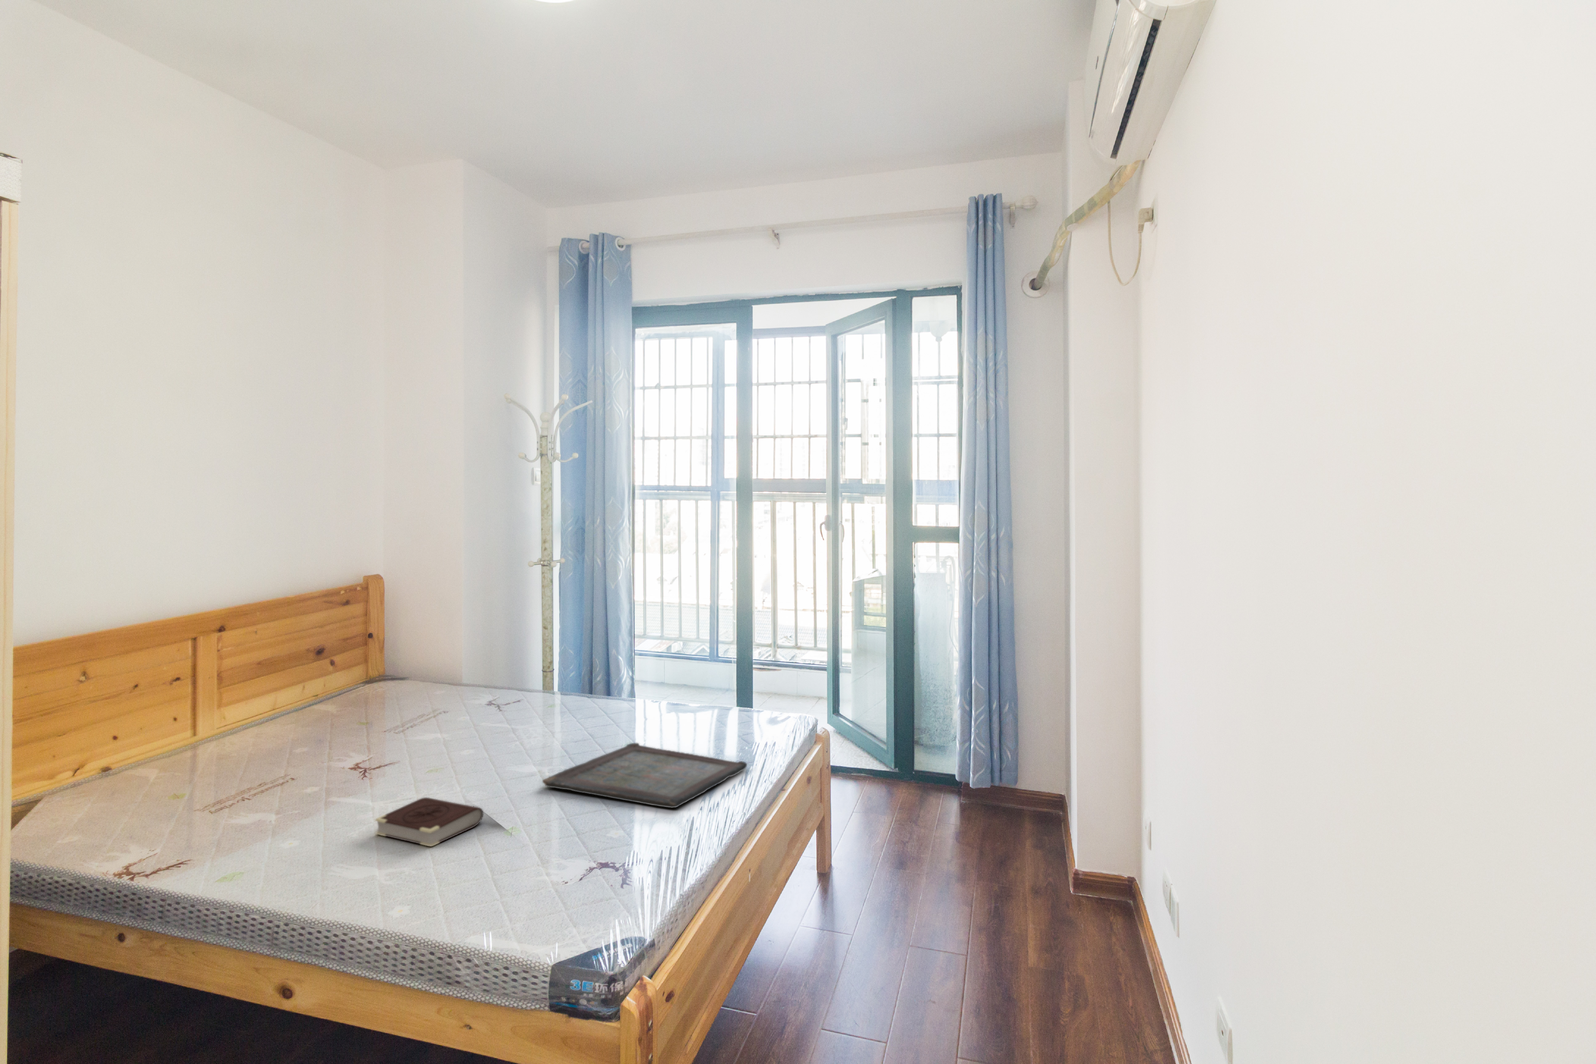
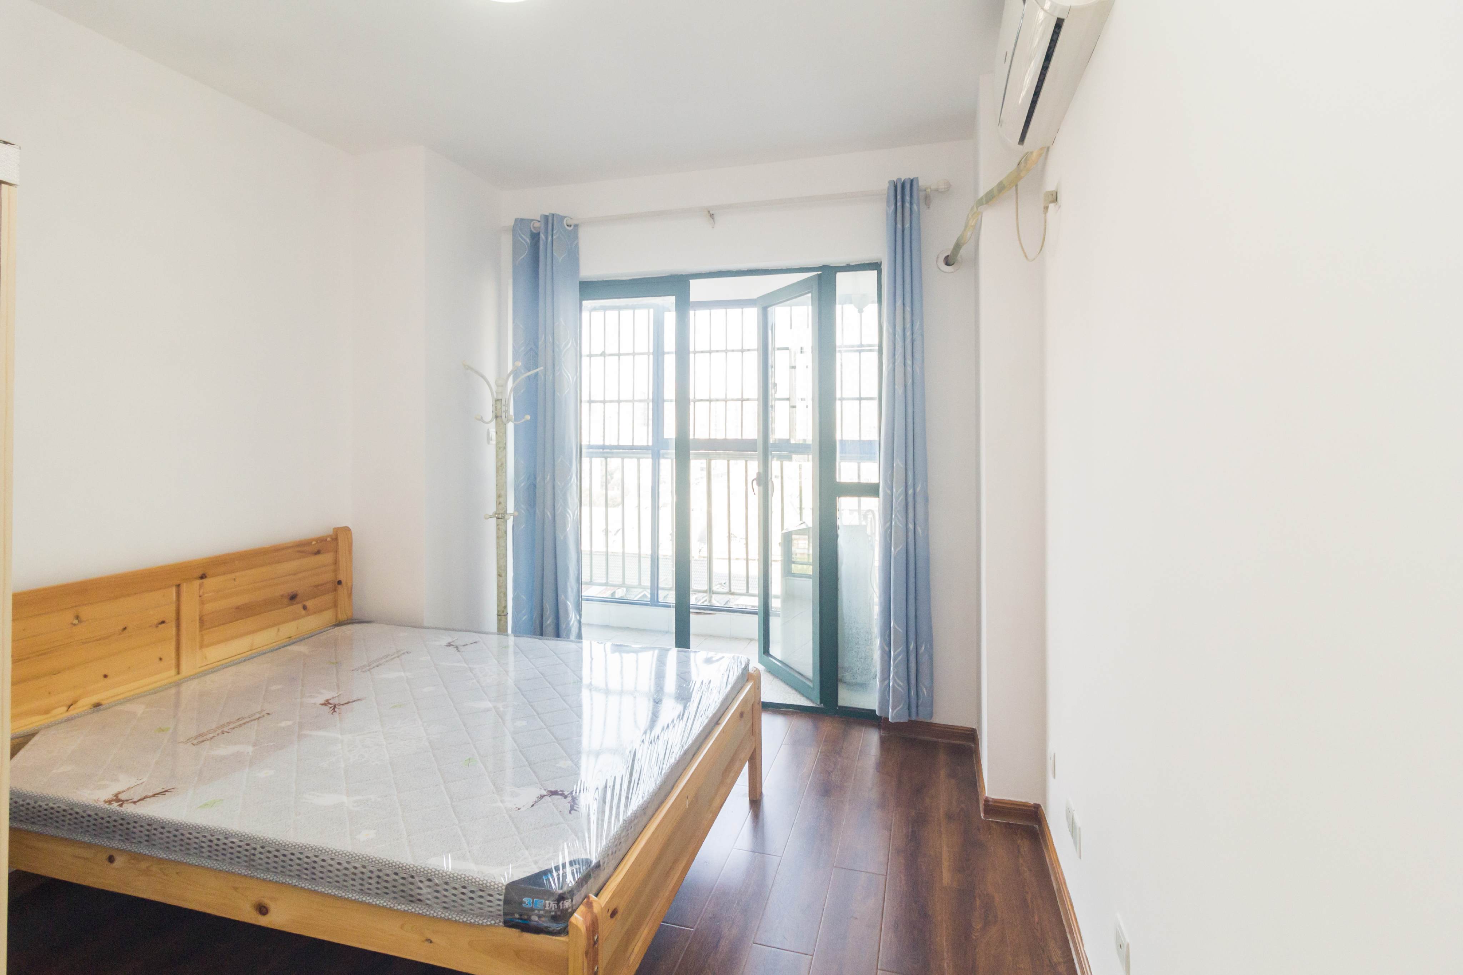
- book (430, 819)
- serving tray (648, 773)
